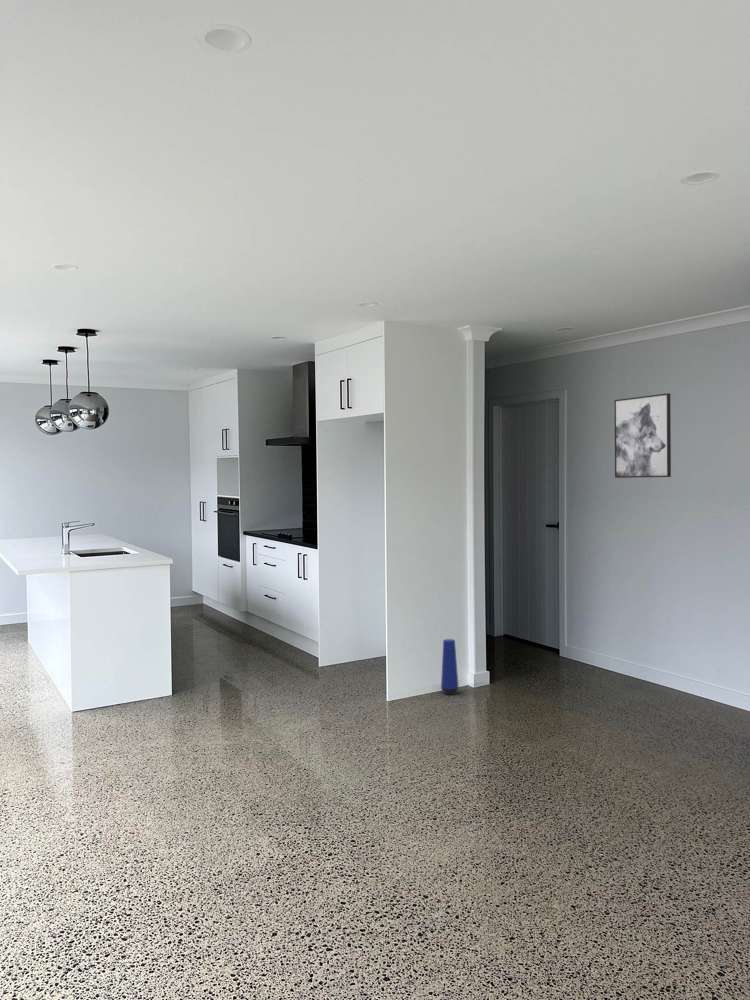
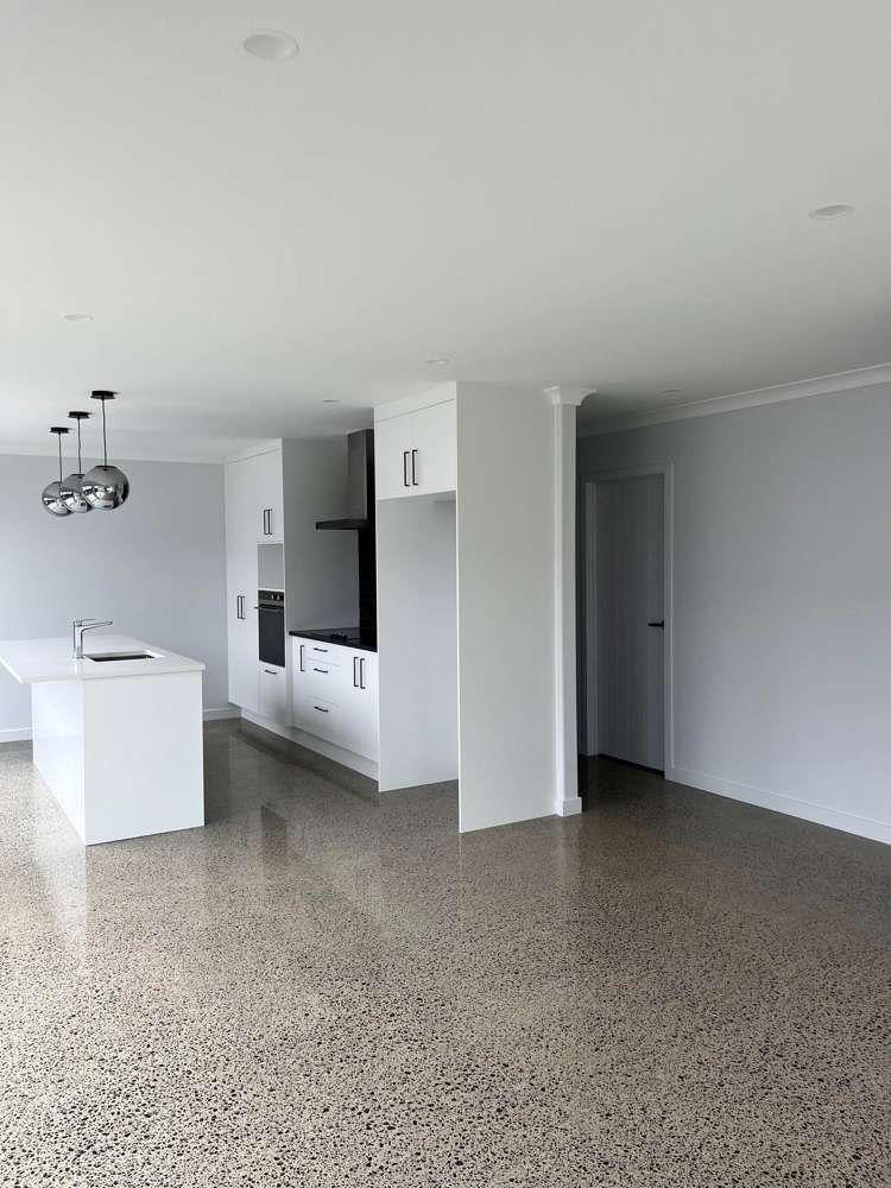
- wall art (641, 437)
- vase (449, 666)
